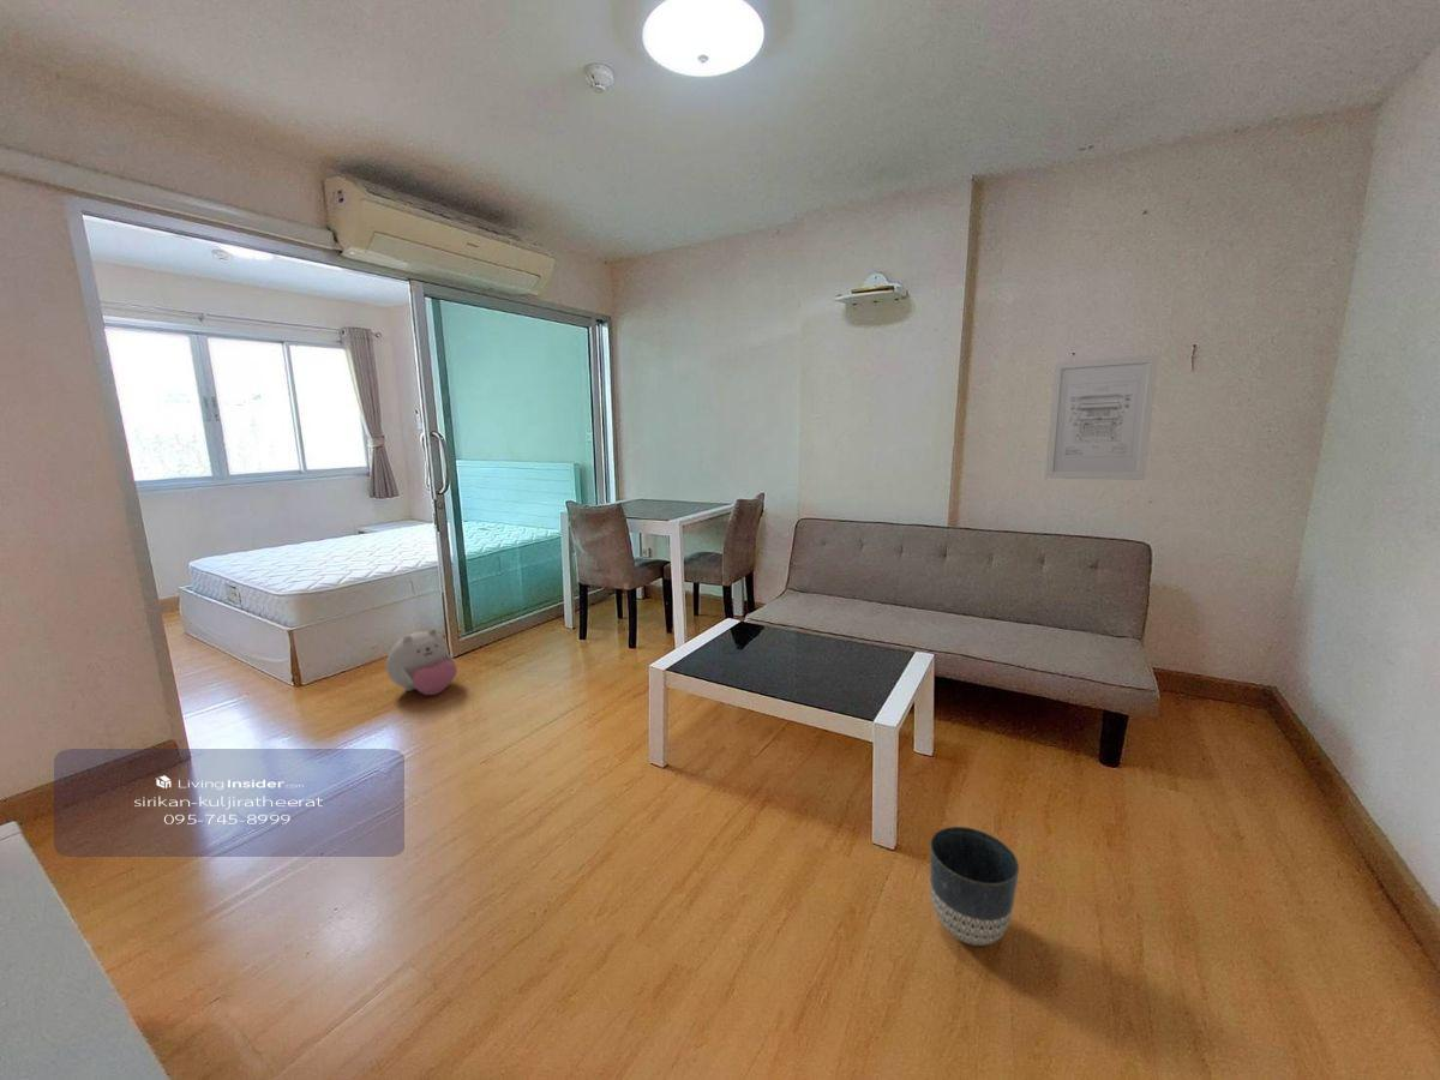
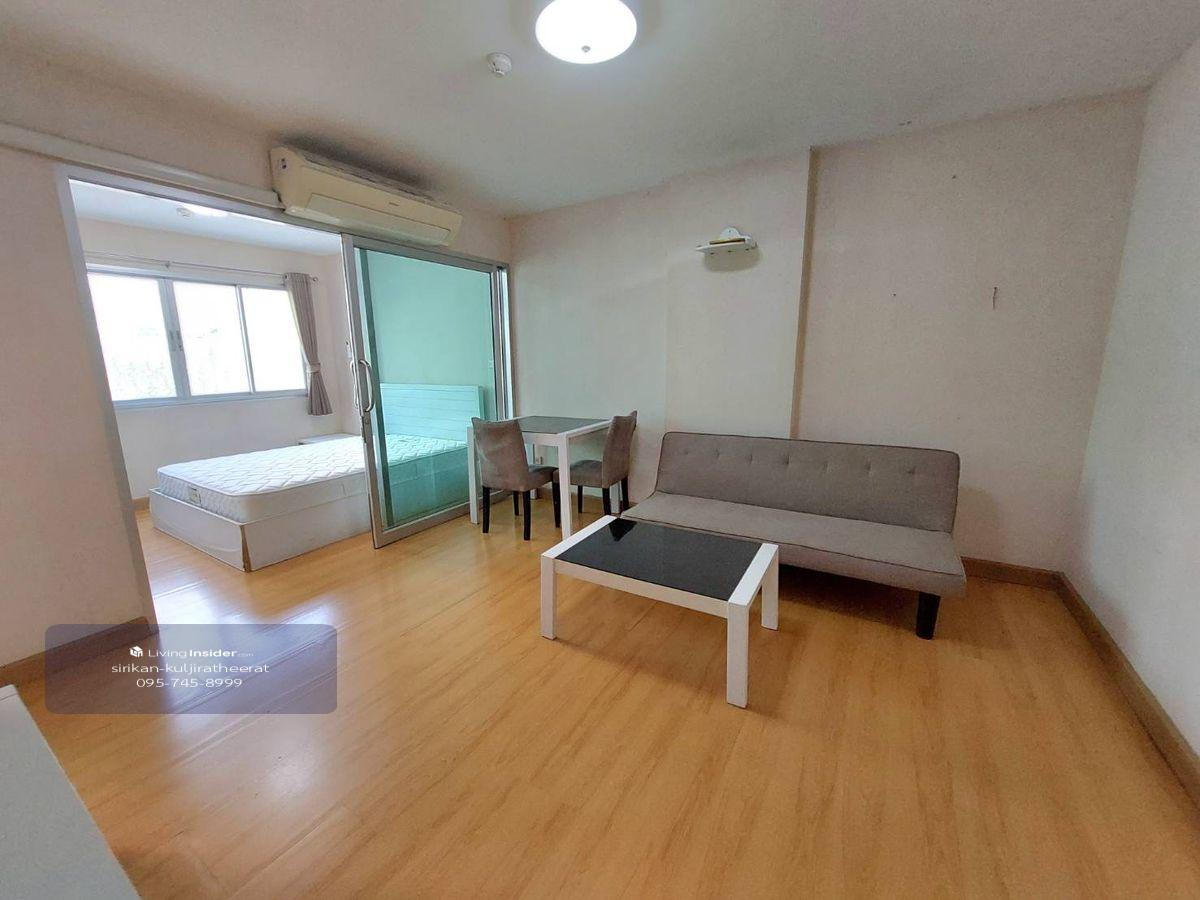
- planter (970, 892)
- plush toy (421, 661)
- wall art (1098, 420)
